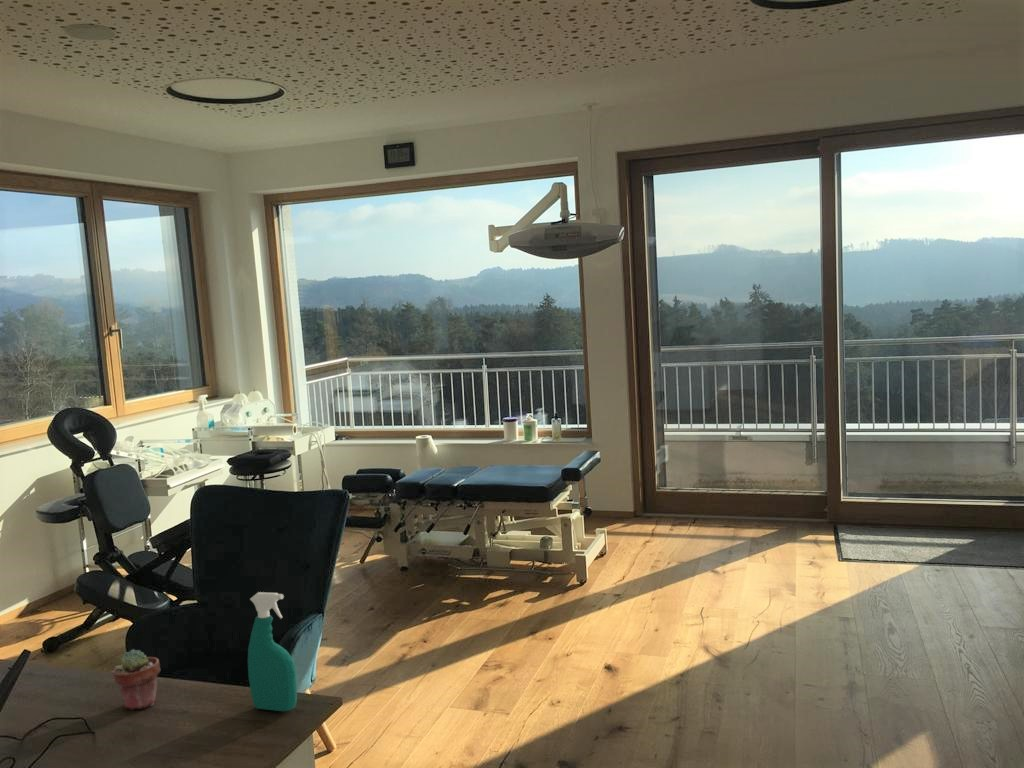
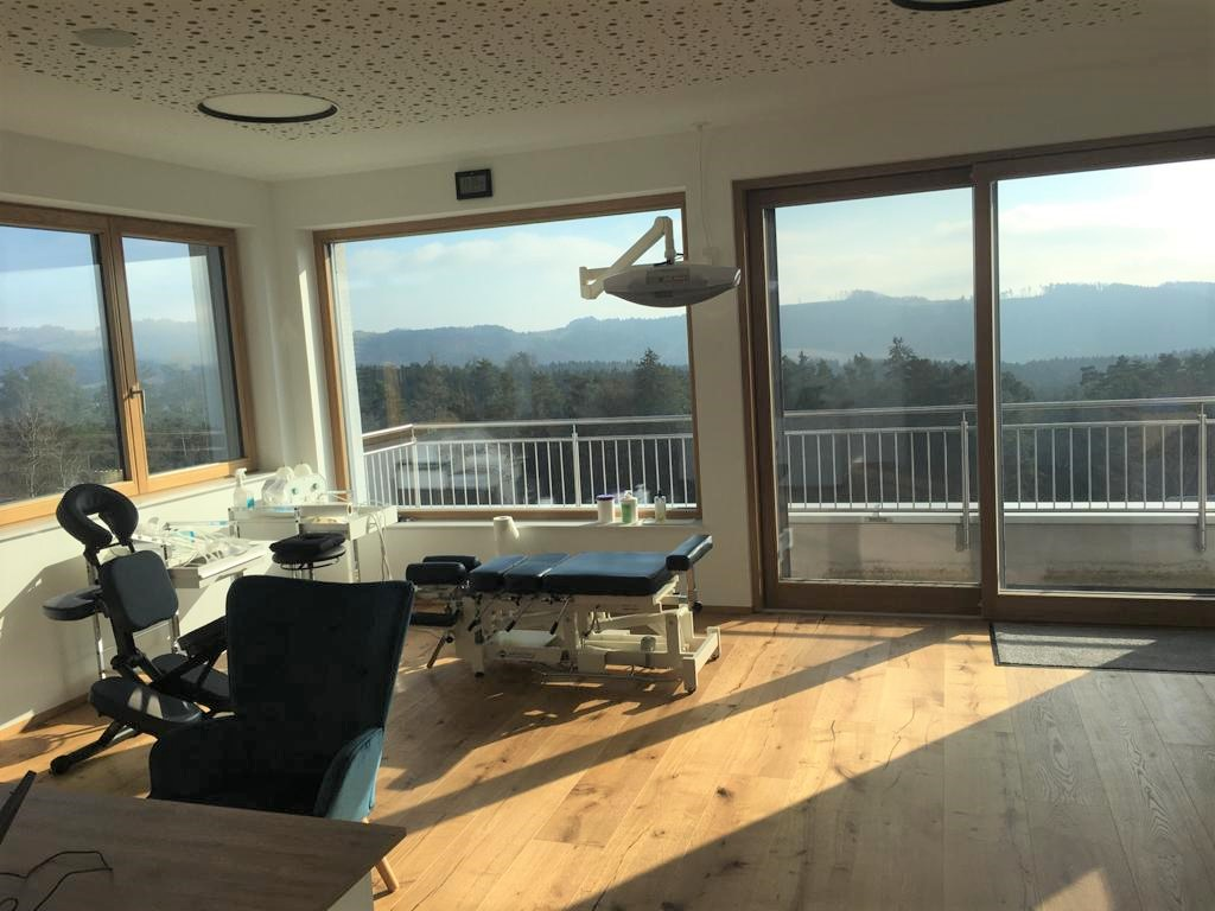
- spray bottle (270, 651)
- potted succulent (137, 676)
